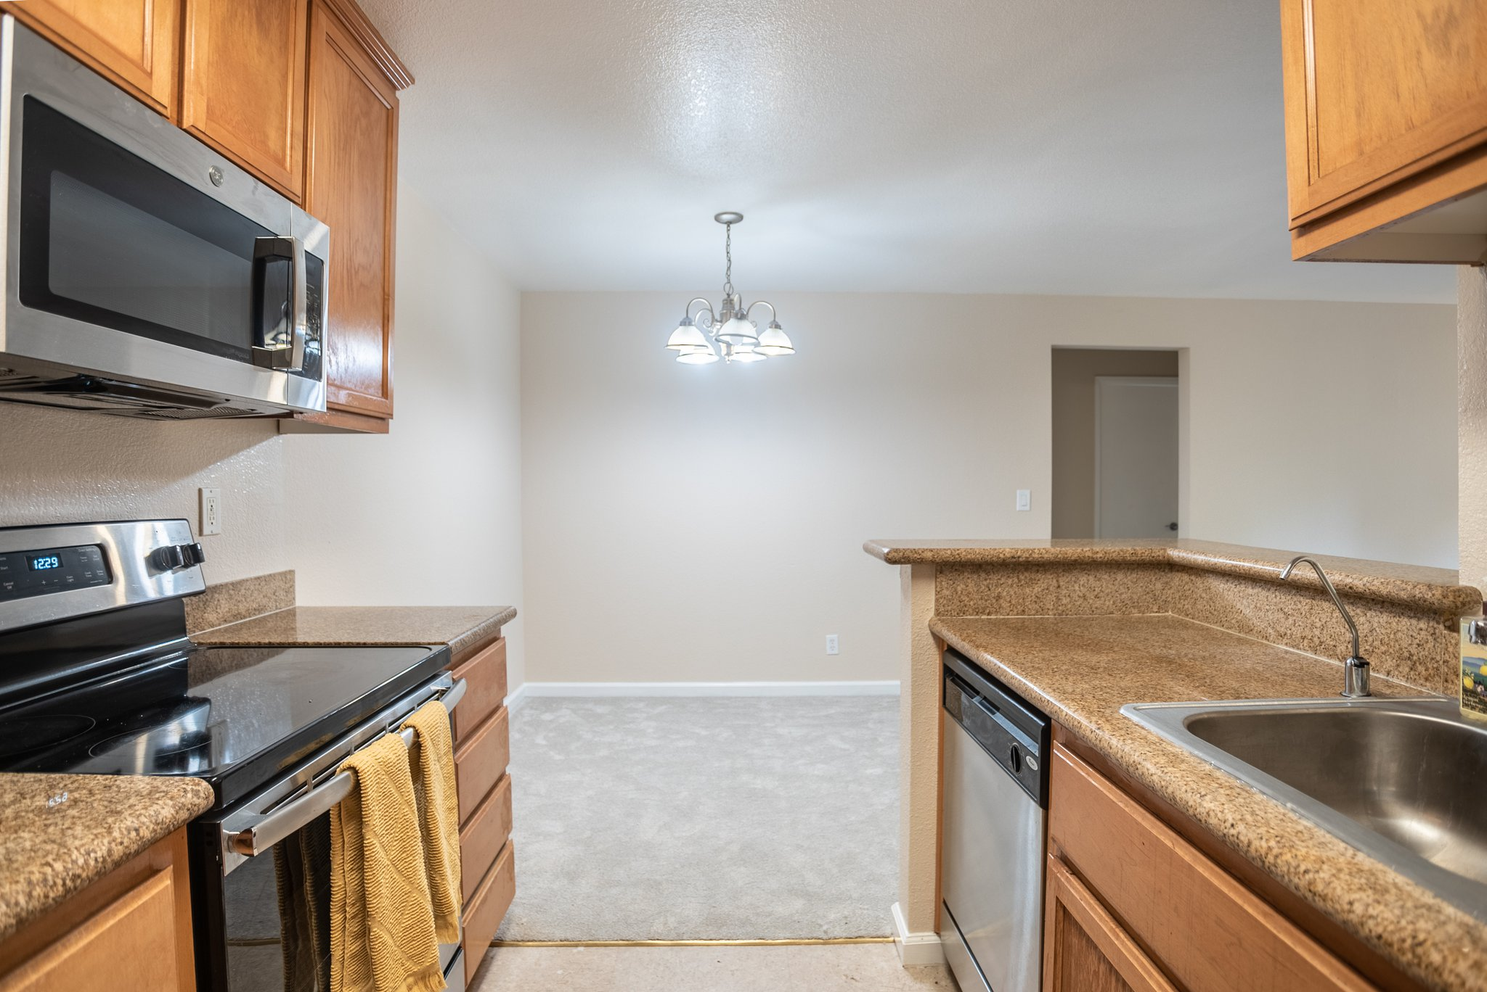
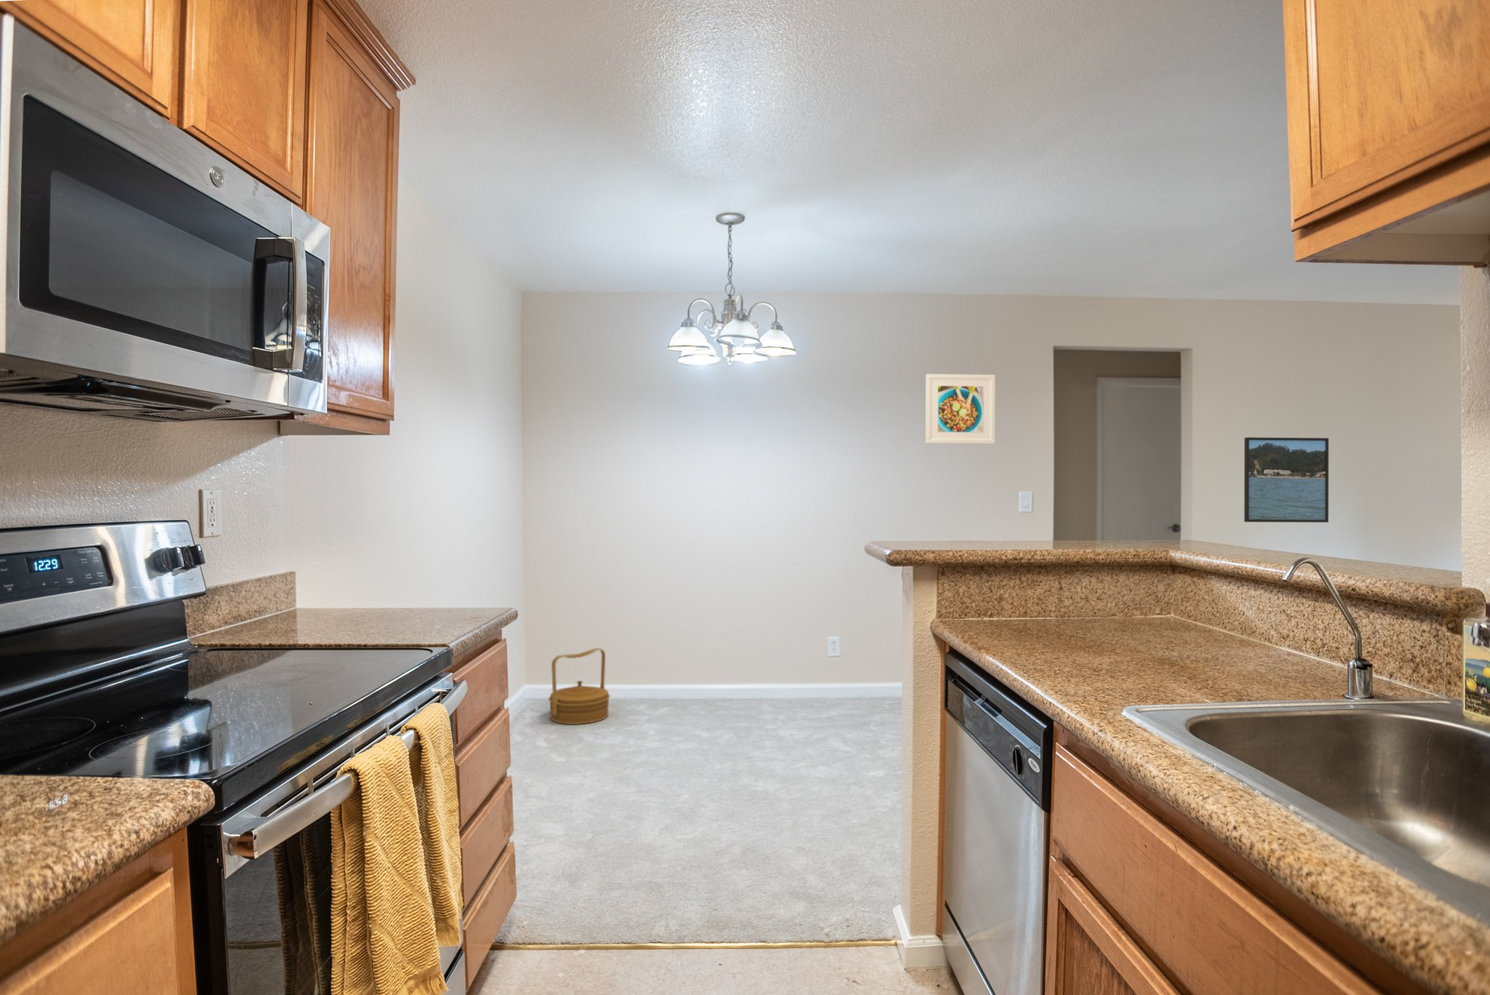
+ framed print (1287, 480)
+ basket (580, 684)
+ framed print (960, 409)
